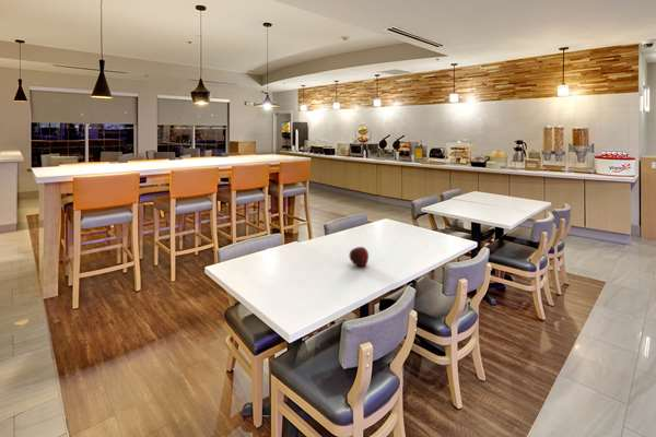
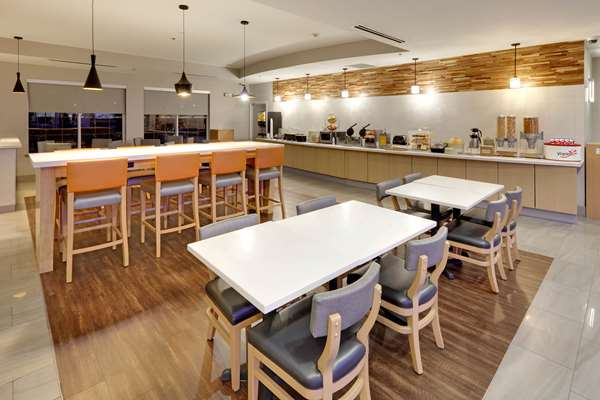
- fruit (359, 256)
